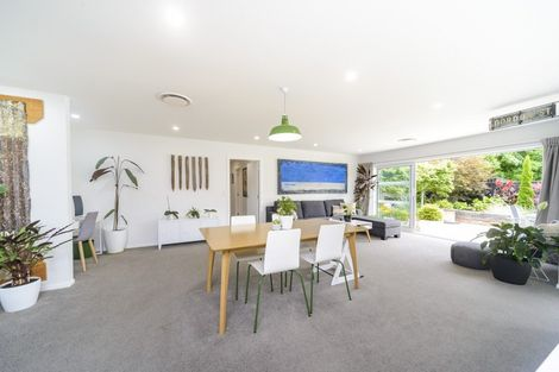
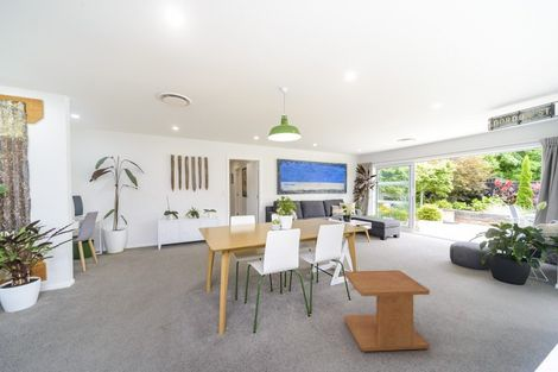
+ side table (382, 307)
